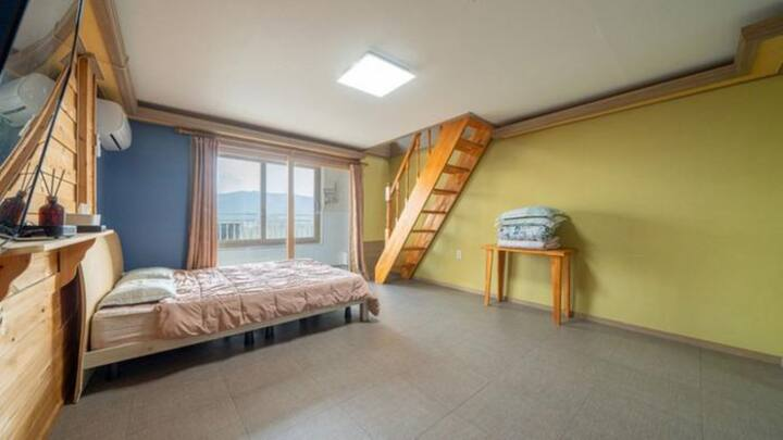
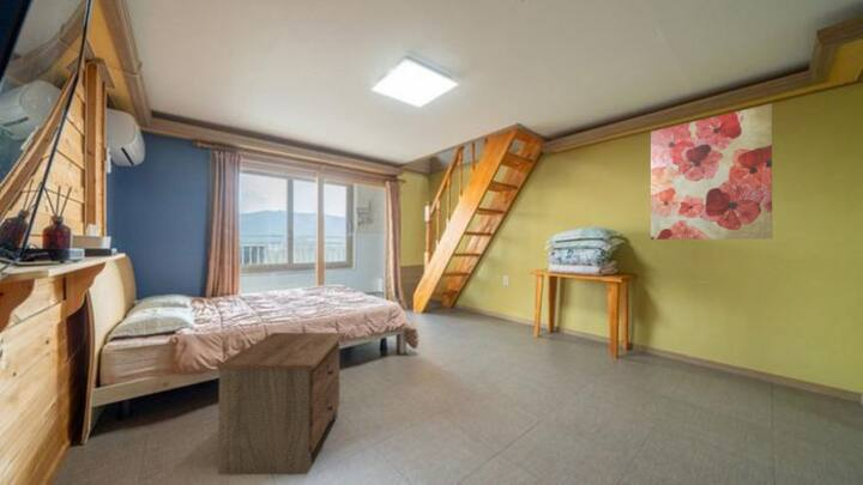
+ wall art (705, 178)
+ nightstand (290, 393)
